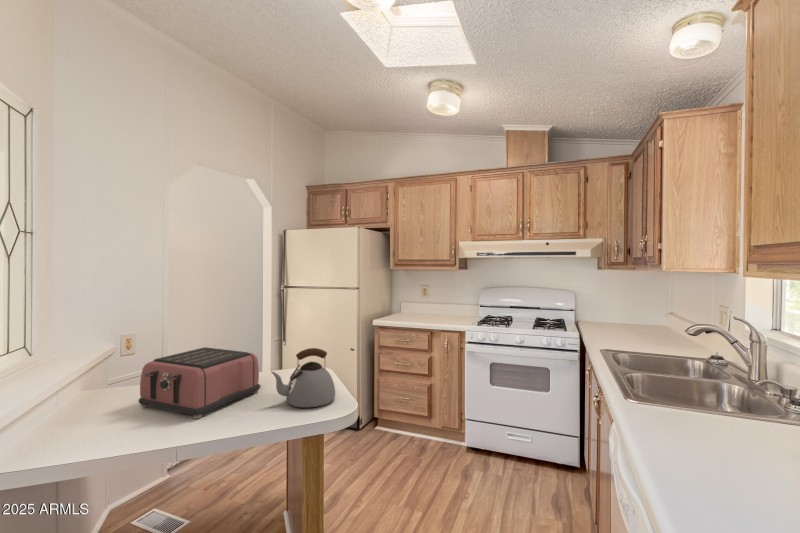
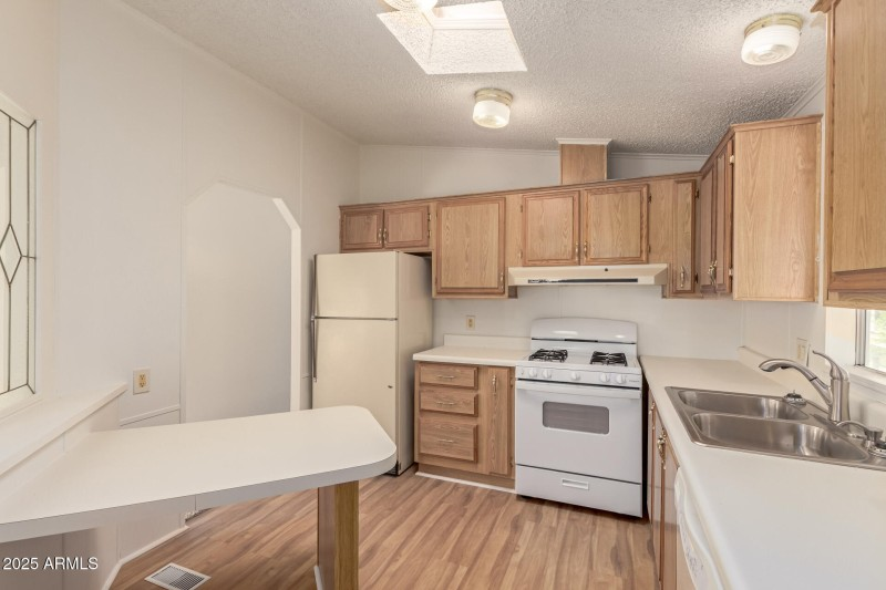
- kettle (303, 375)
- toaster (199, 378)
